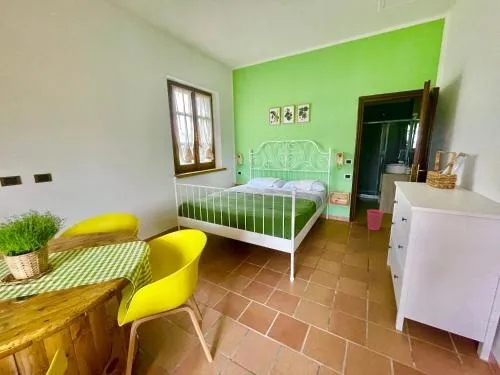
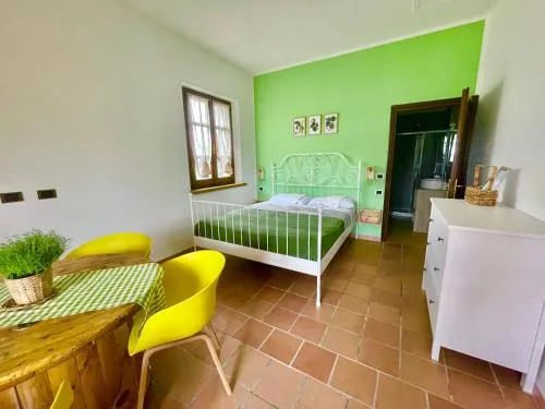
- waste basket (374, 219)
